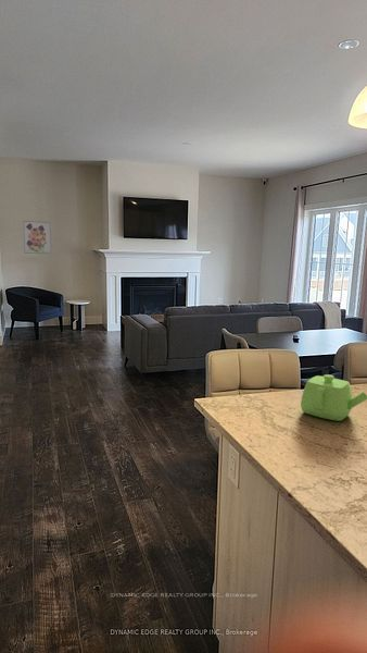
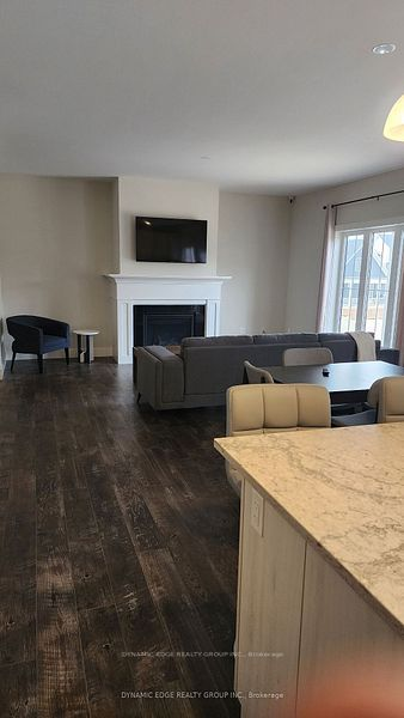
- teapot (333, 397)
- wall art (37, 237)
